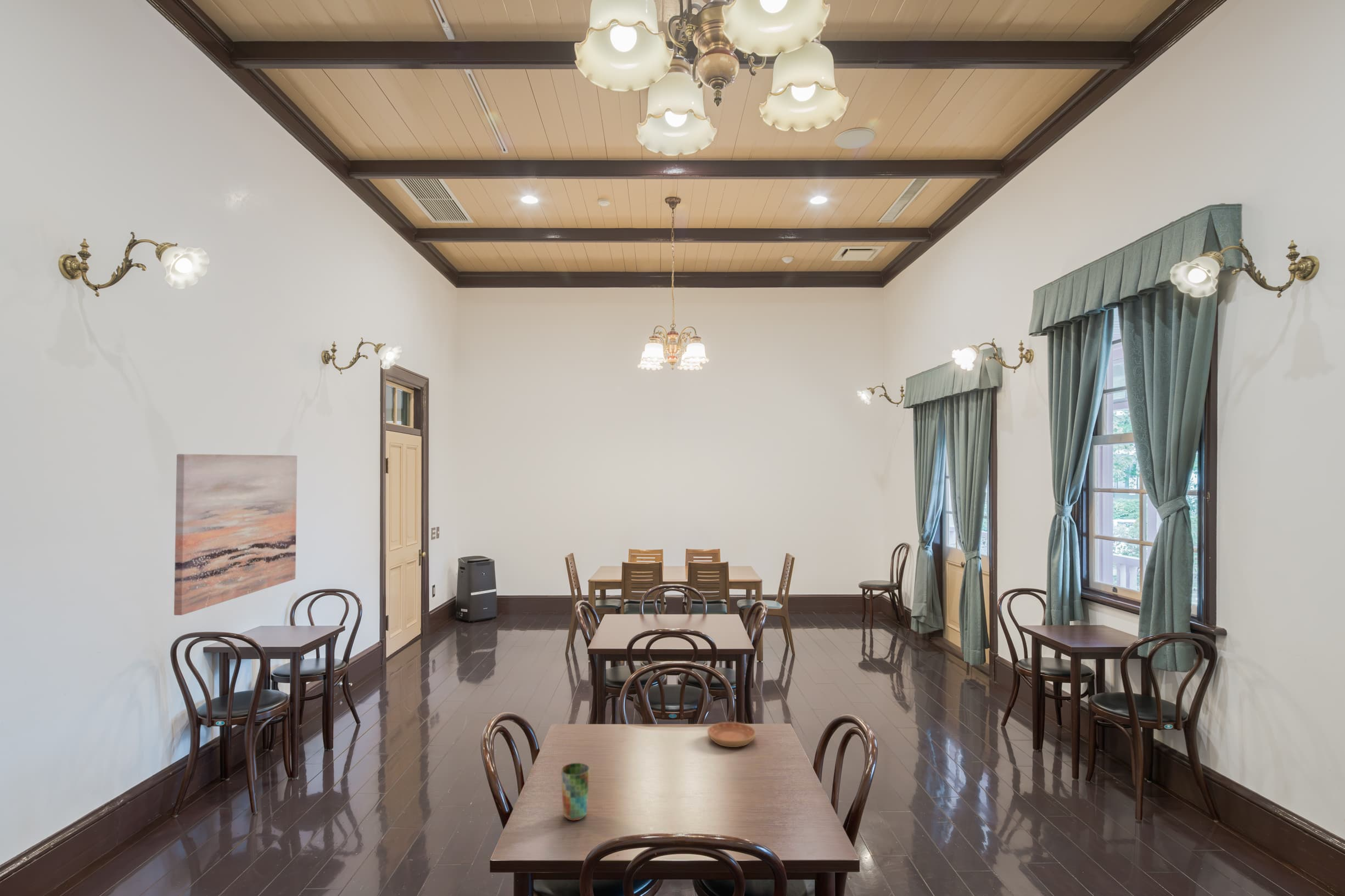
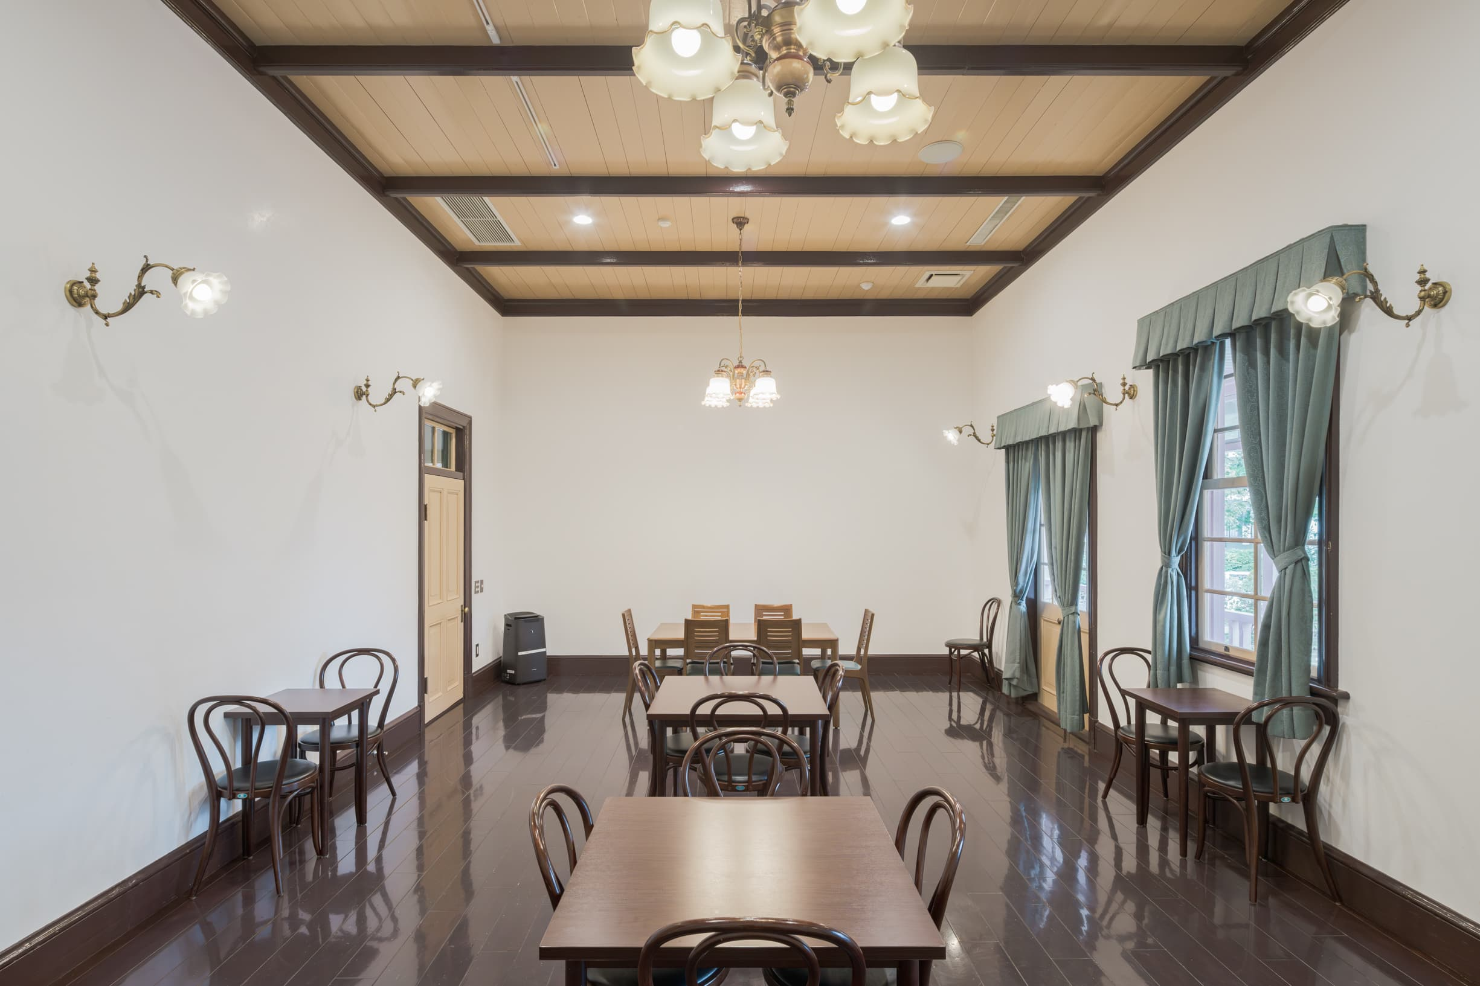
- cup (575, 792)
- saucer (731, 735)
- wall art (244, 525)
